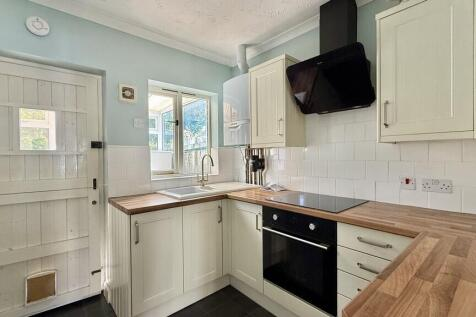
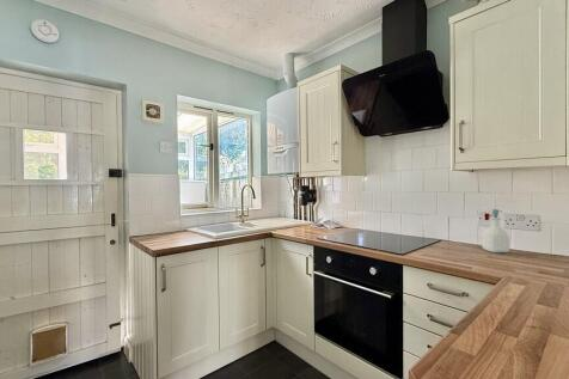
+ soap bottle (495, 230)
